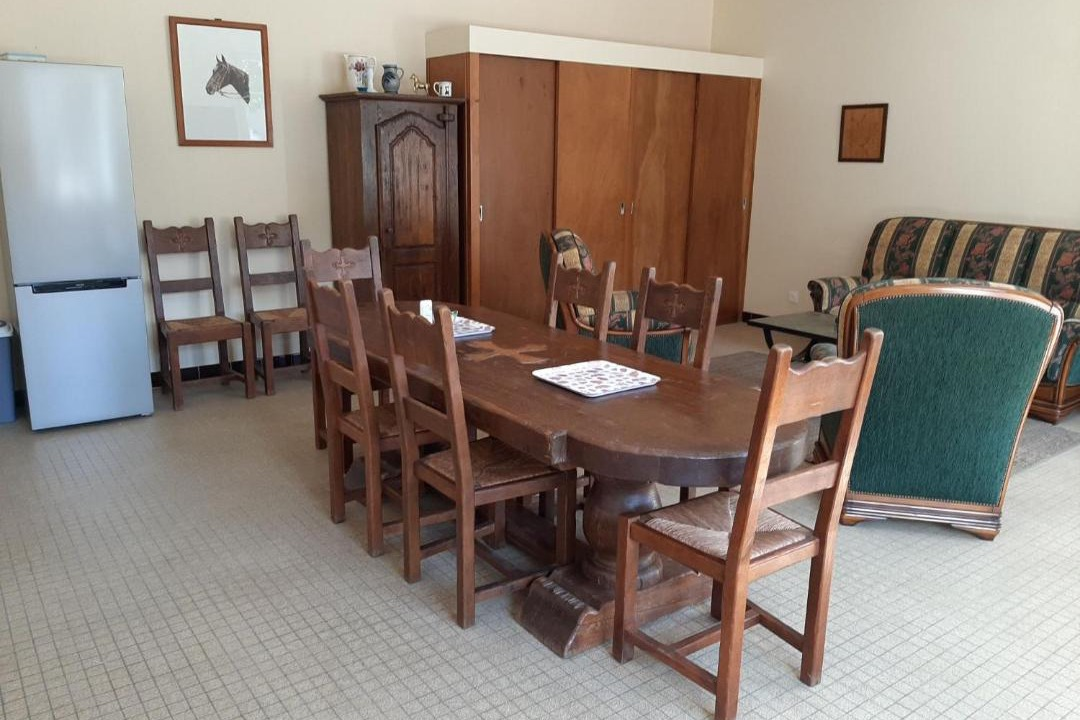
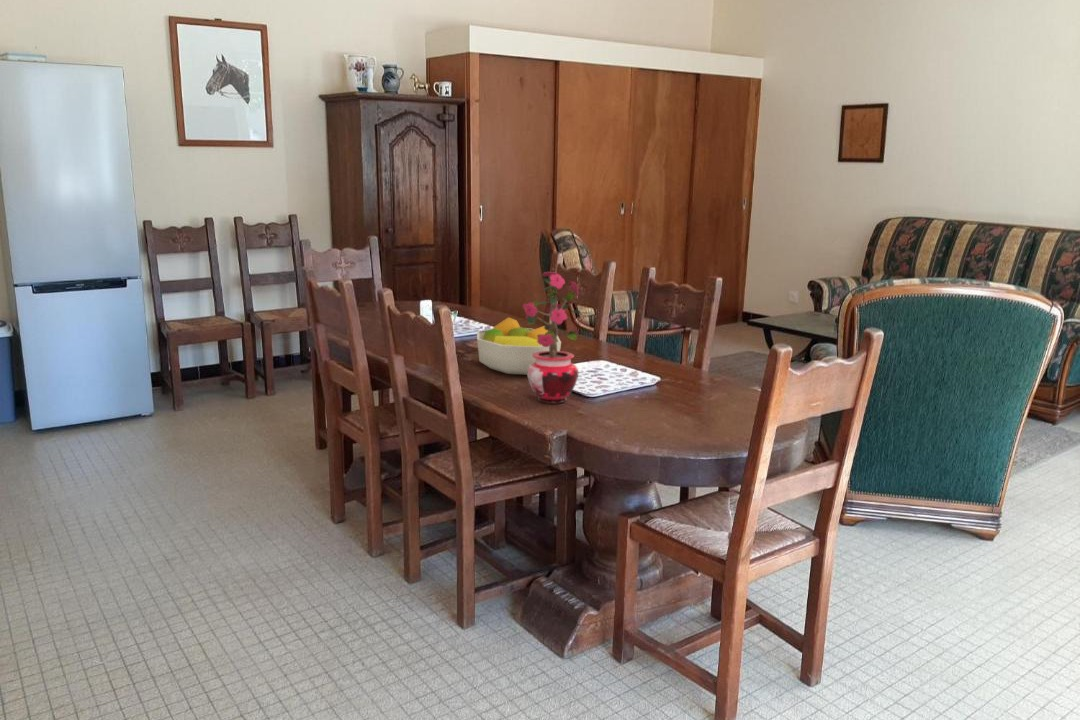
+ fruit bowl (517, 344)
+ potted plant (556, 336)
